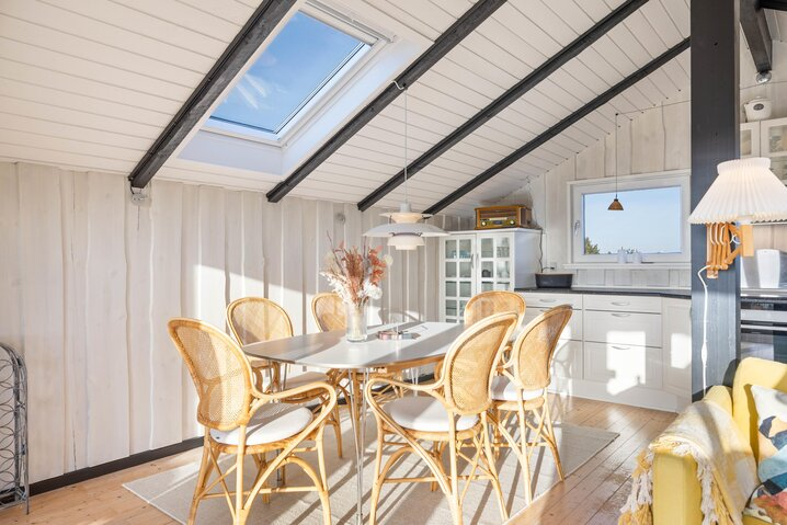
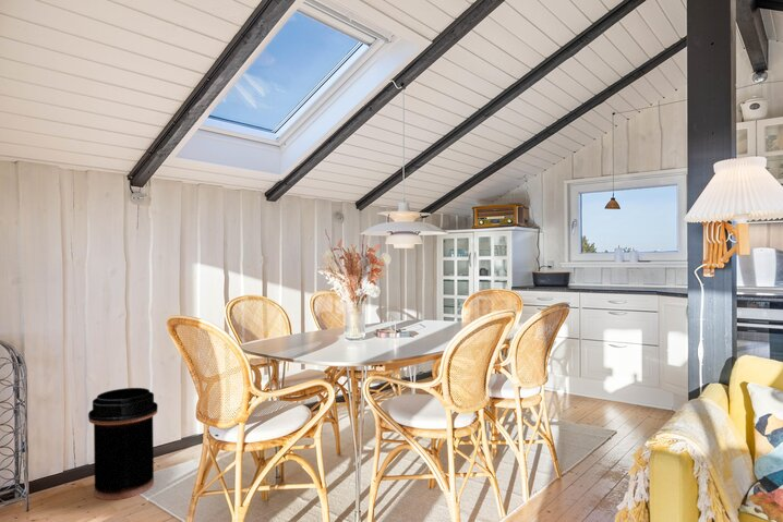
+ trash can (124, 440)
